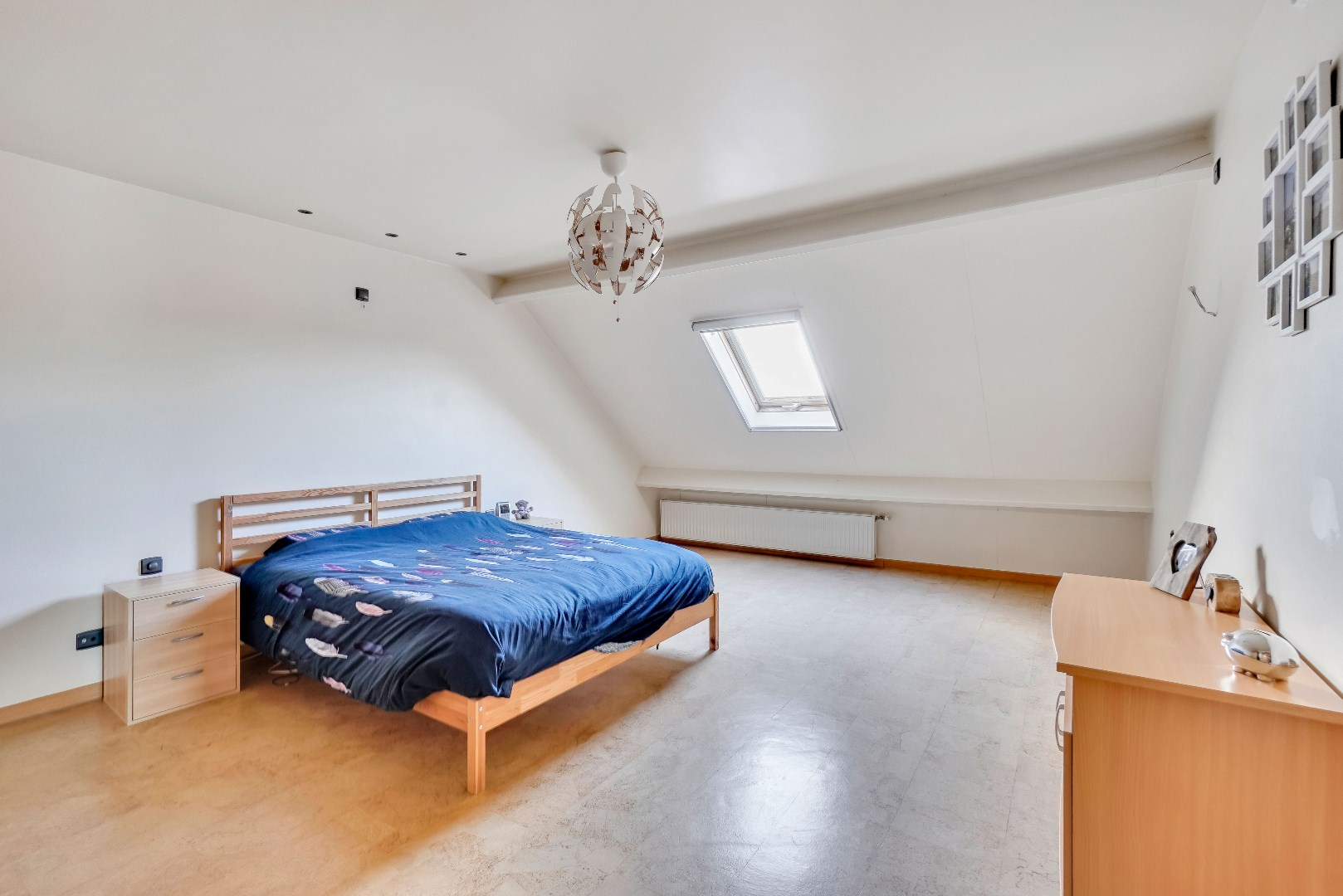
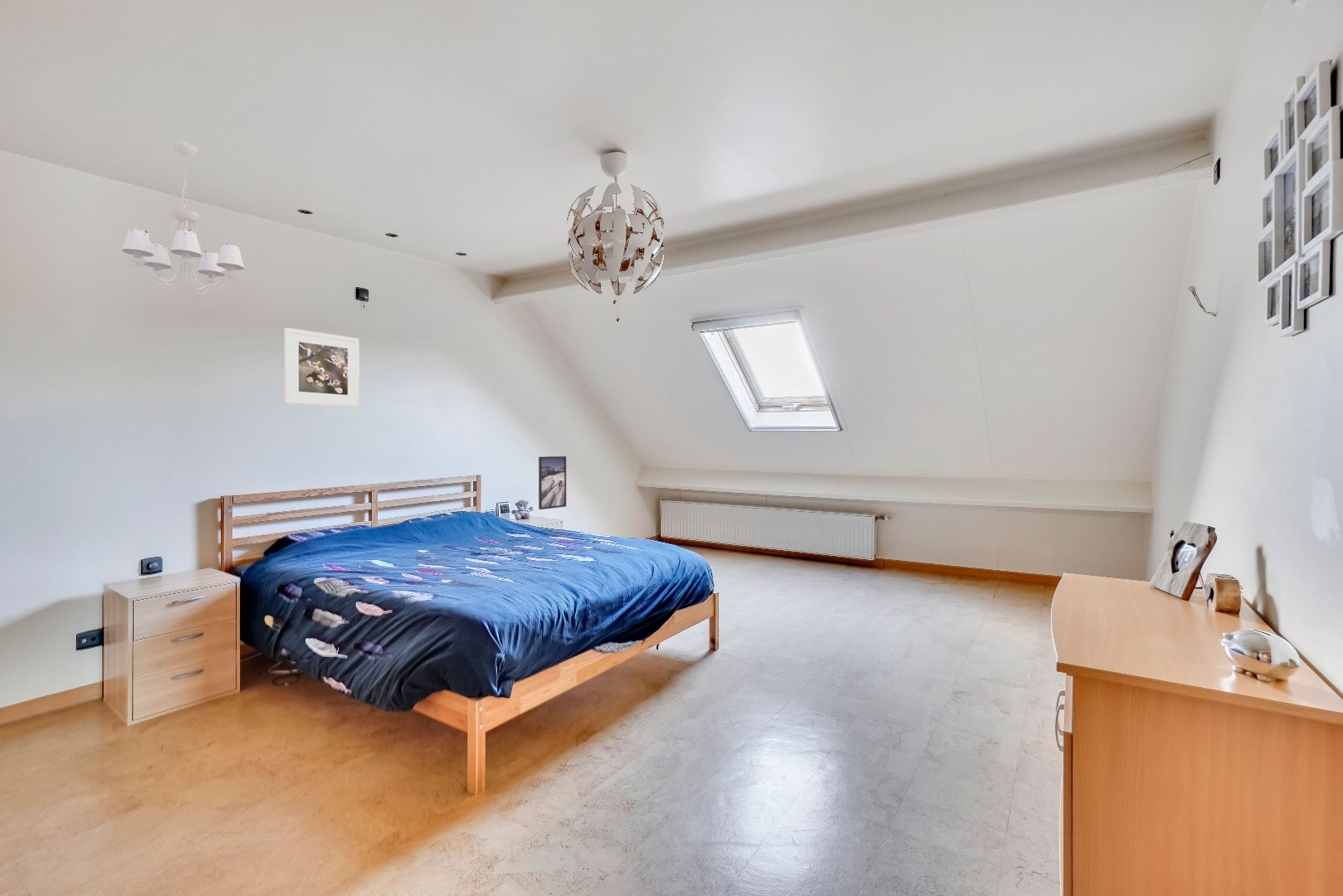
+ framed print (323, 369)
+ chandelier (185, 217)
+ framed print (553, 482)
